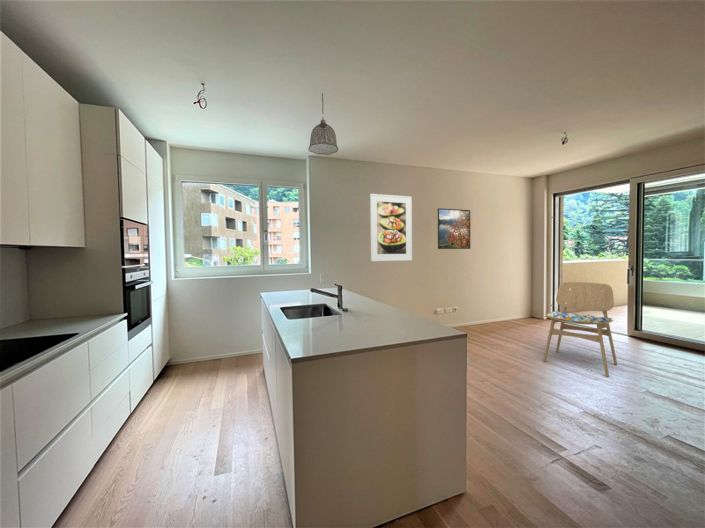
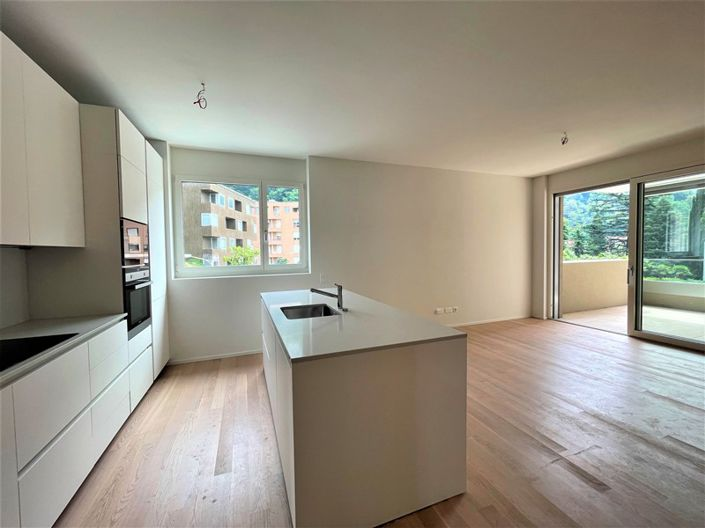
- dining chair (579, 323)
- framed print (391, 228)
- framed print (454, 229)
- pendant lamp (322, 121)
